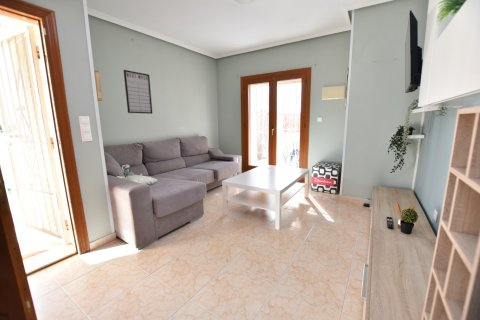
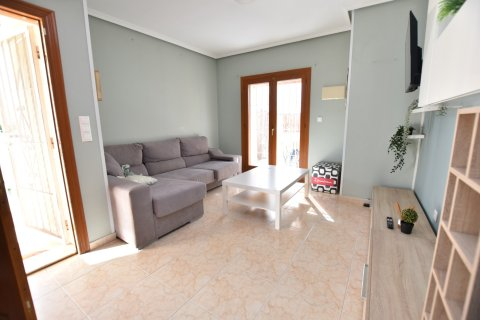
- writing board (138, 93)
